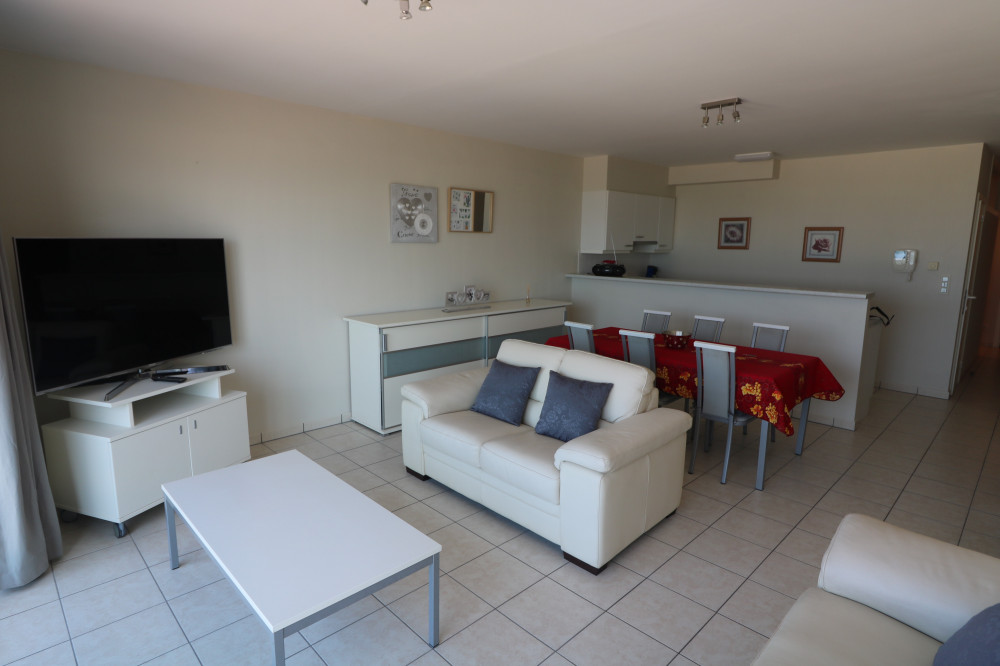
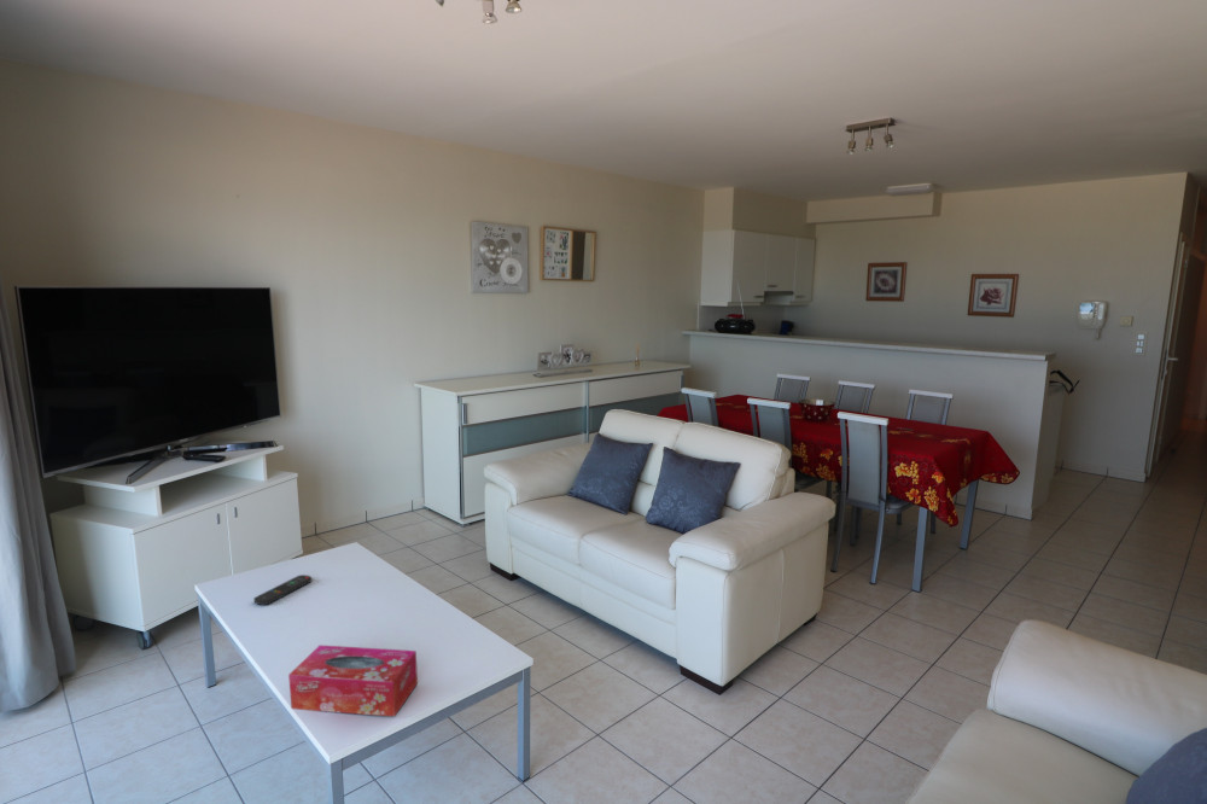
+ remote control (284, 588)
+ tissue box (355, 678)
